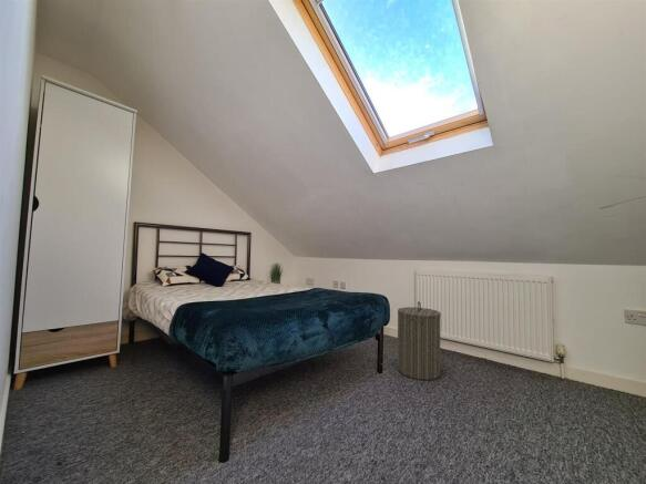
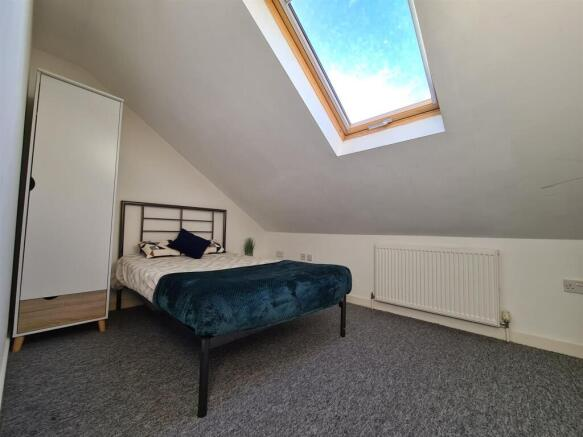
- laundry hamper (418, 336)
